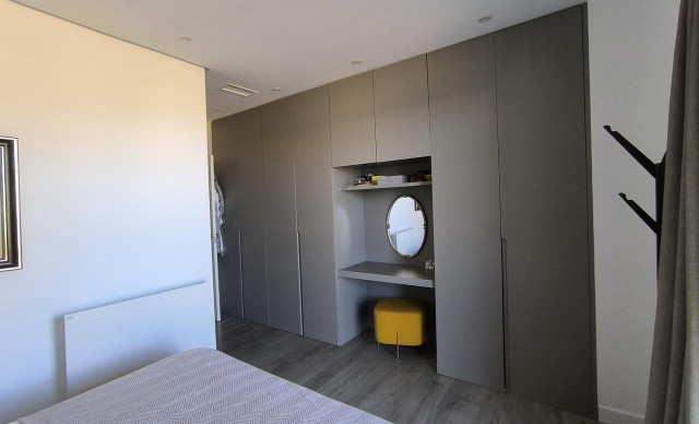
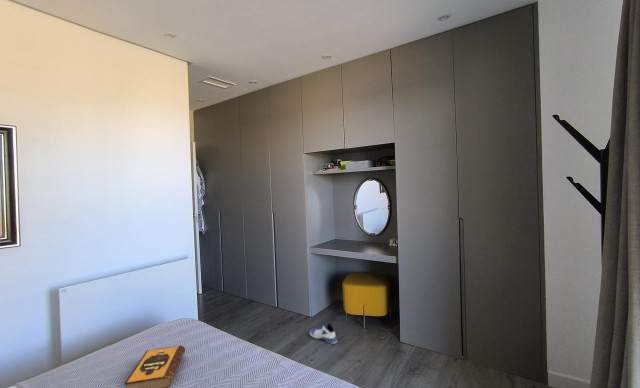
+ hardback book (158, 367)
+ sneaker (324, 329)
